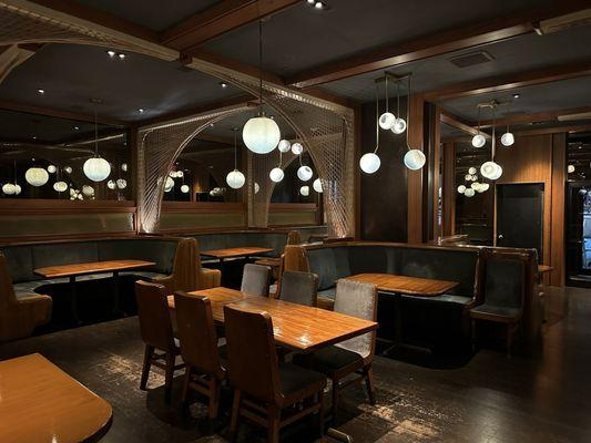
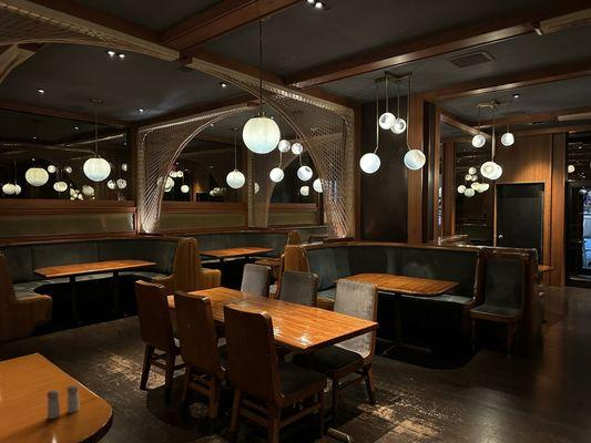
+ salt and pepper shaker (68, 400)
